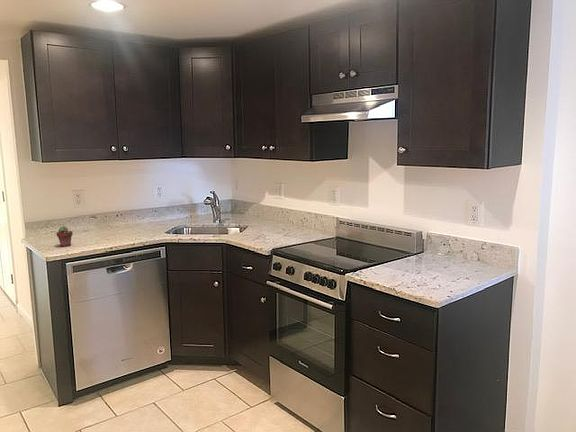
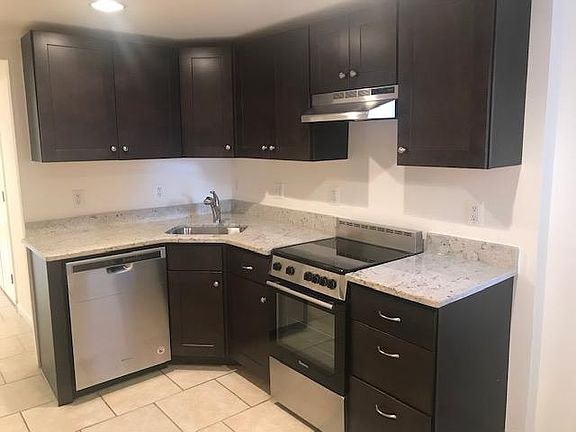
- potted succulent (64, 235)
